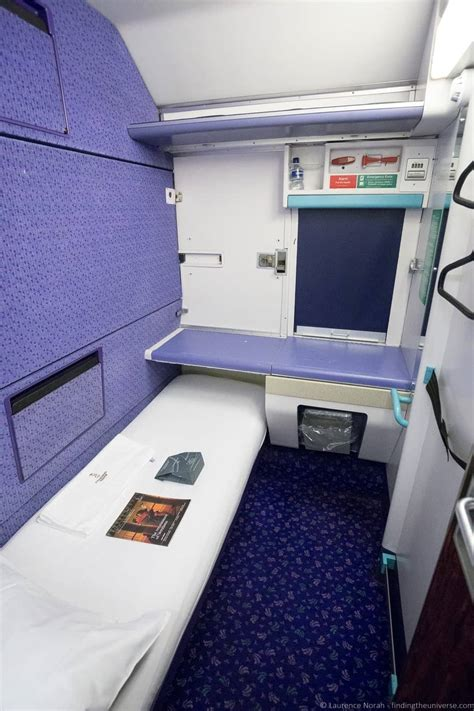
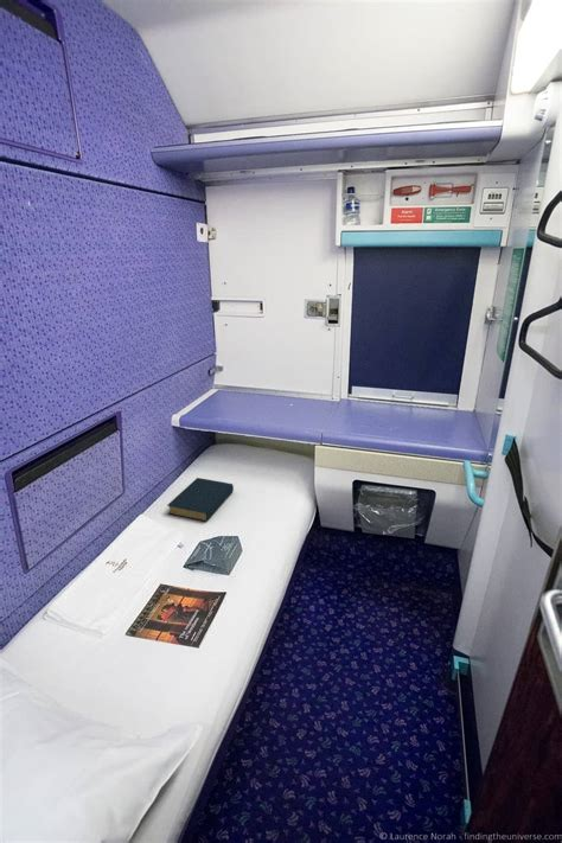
+ hardback book (202, 498)
